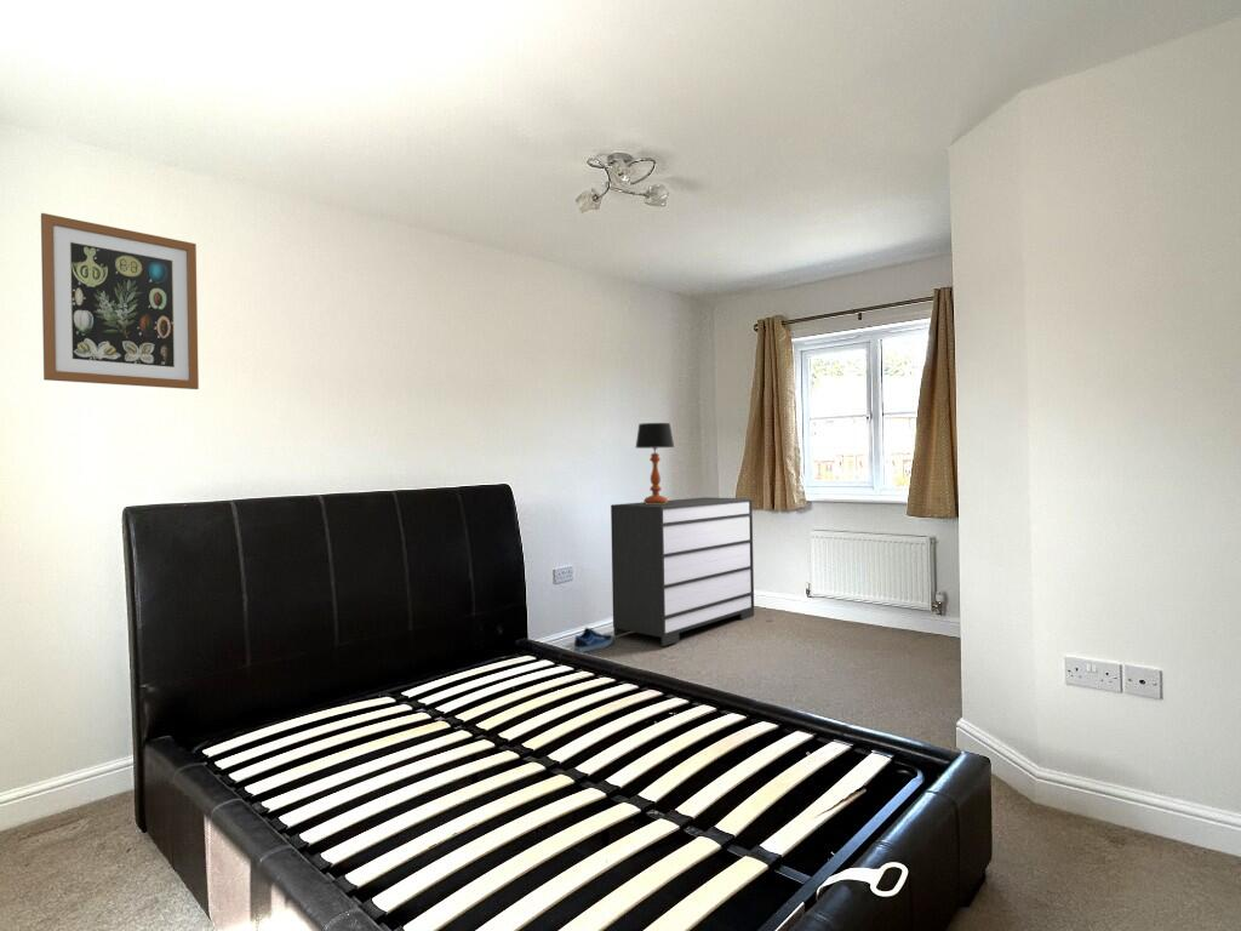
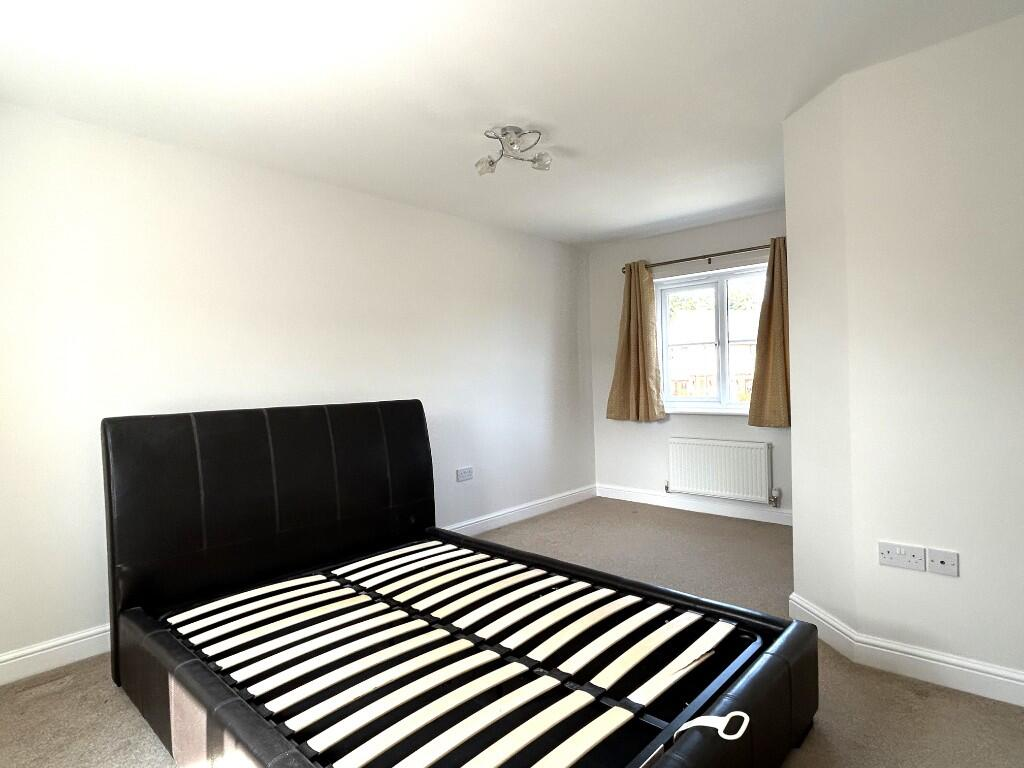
- shoe (594, 636)
- dresser (686, 562)
- table lamp (654, 463)
- wall art (125, 307)
